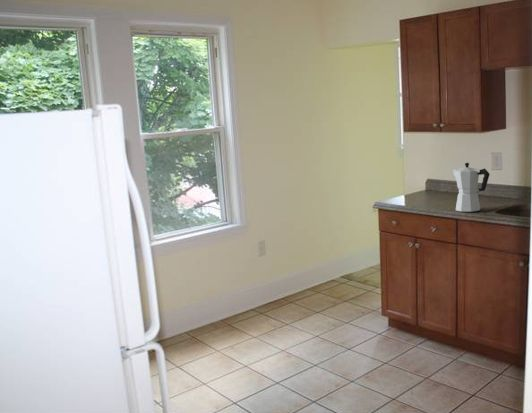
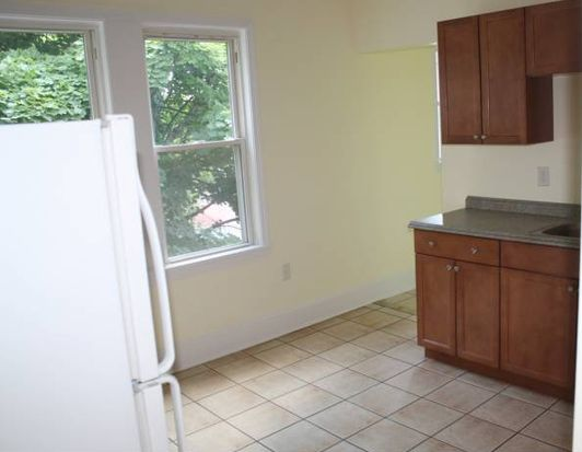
- moka pot (470, 186)
